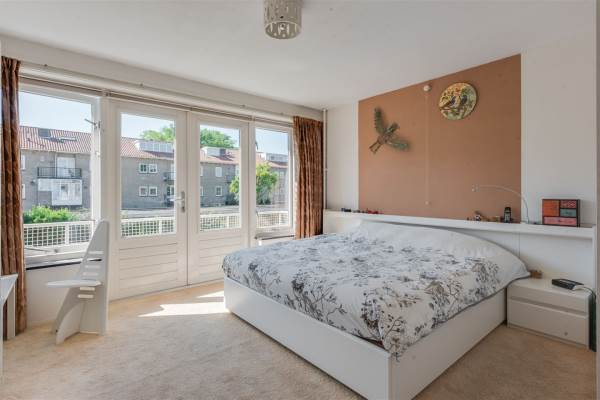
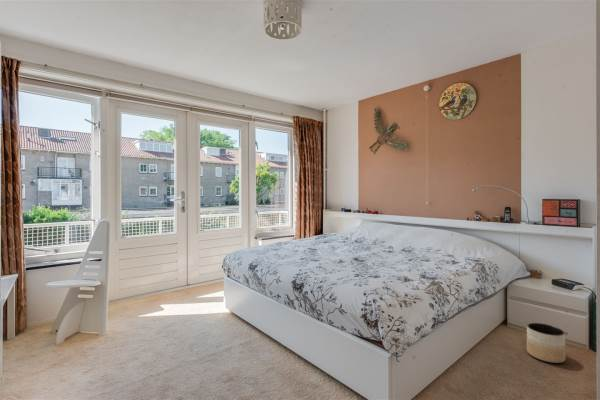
+ planter (545, 342)
